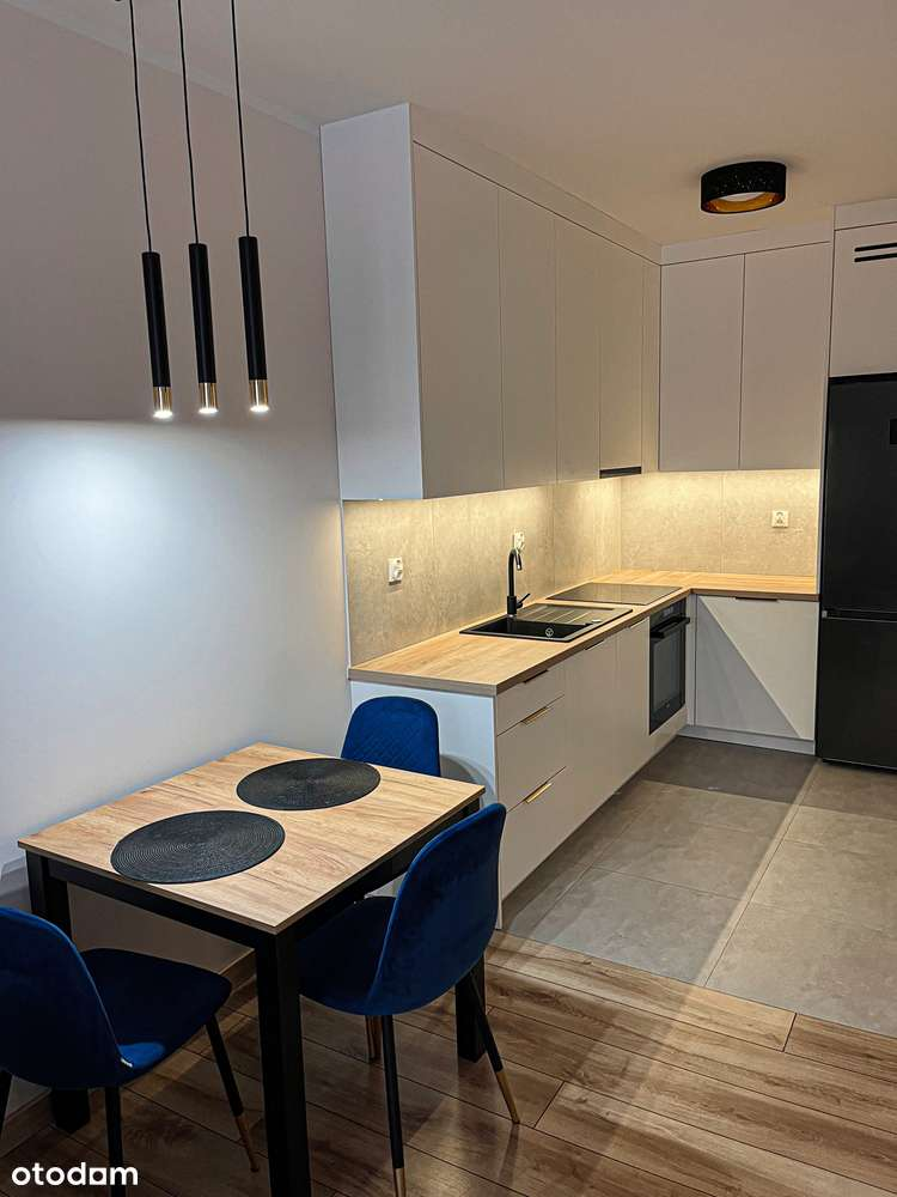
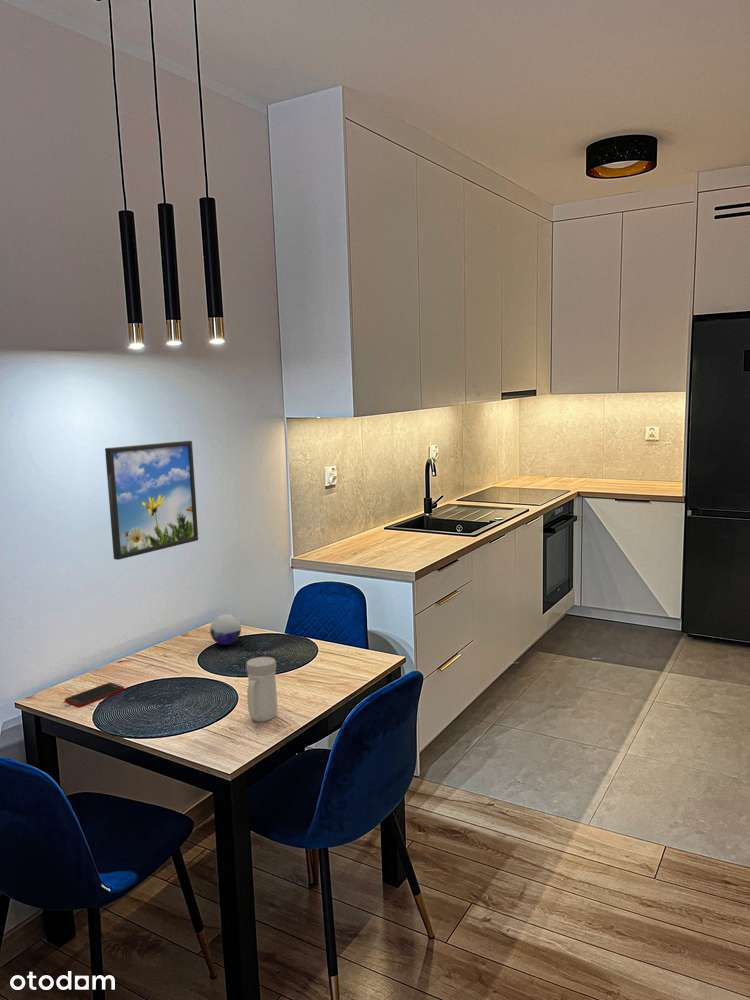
+ decorative orb (225, 629)
+ mug (259, 691)
+ cell phone (95, 694)
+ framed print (154, 497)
